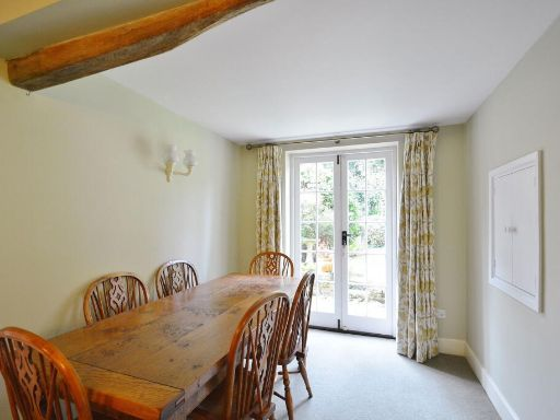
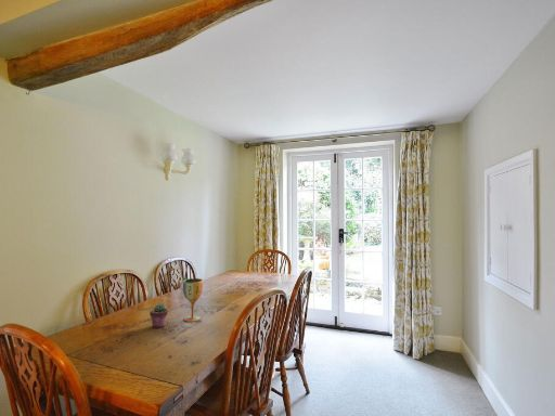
+ potted succulent (158, 314)
+ wine glass (192, 299)
